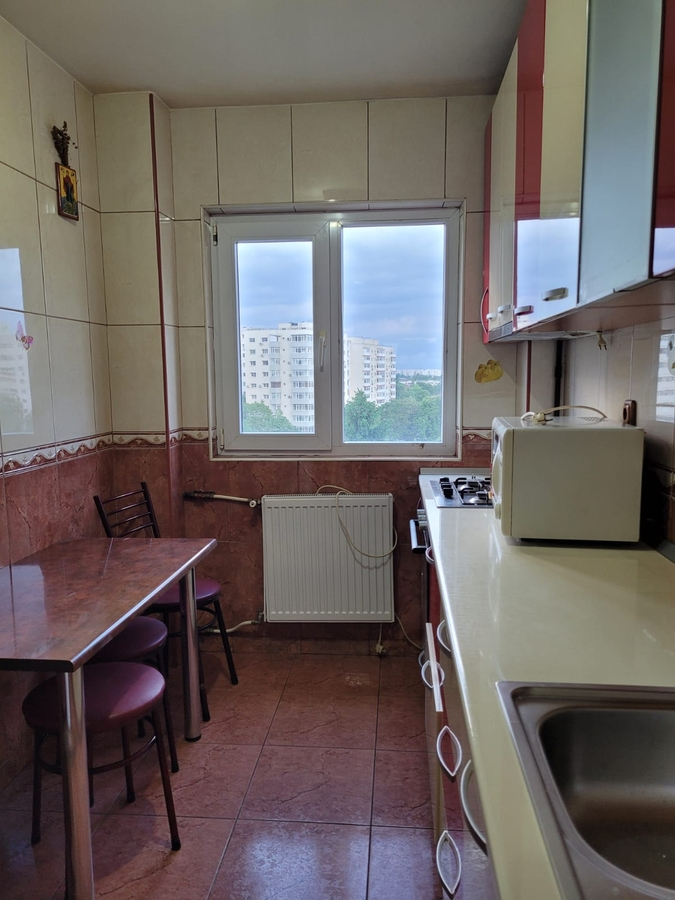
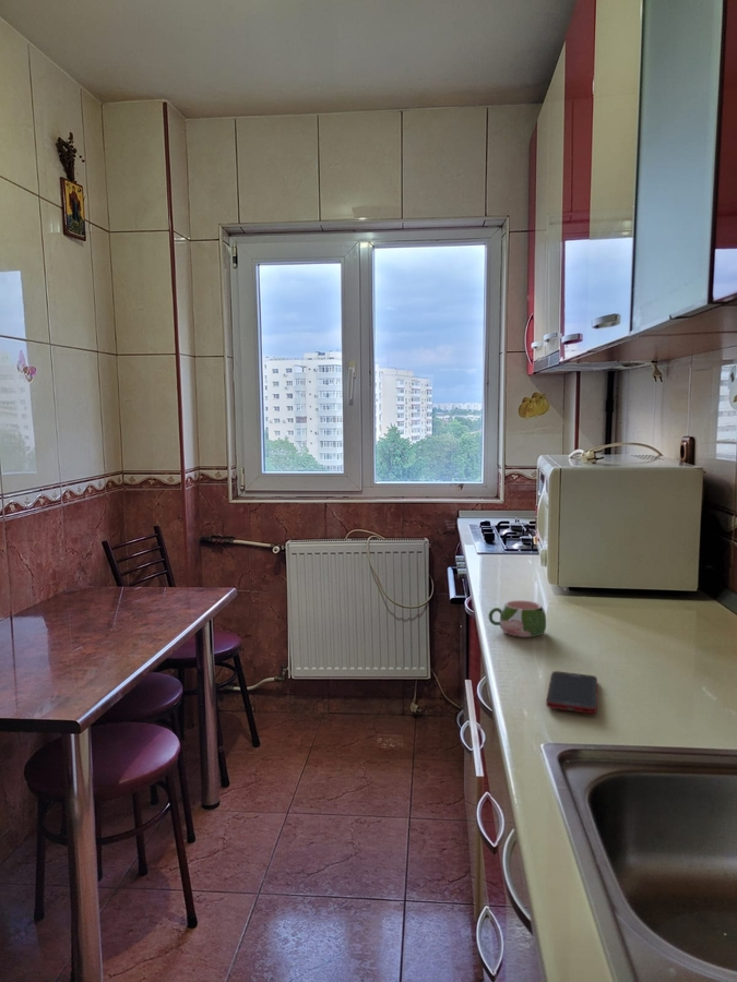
+ cell phone (572, 691)
+ mug (516, 618)
